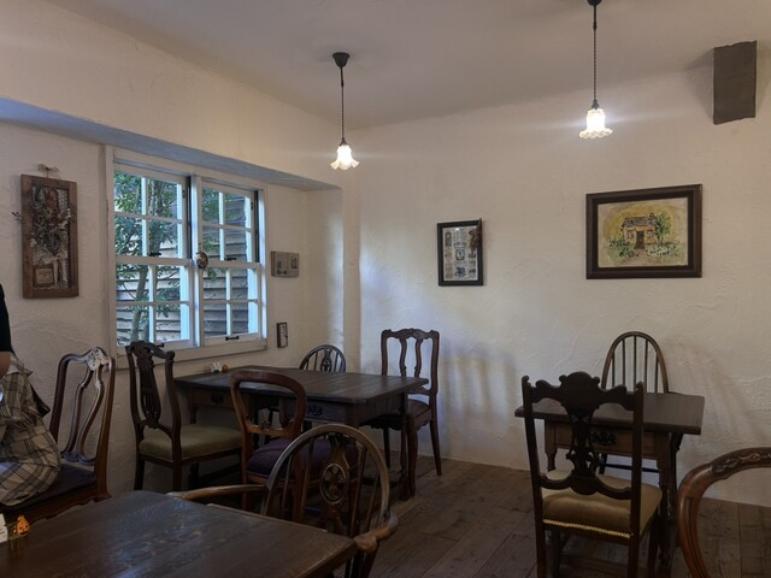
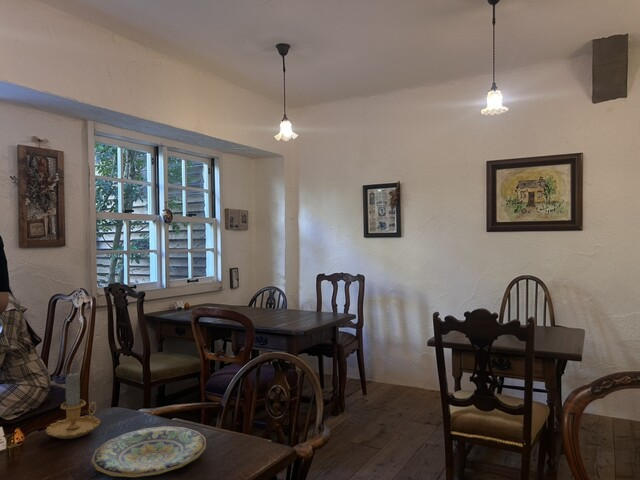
+ candle (77, 400)
+ plate (151, 453)
